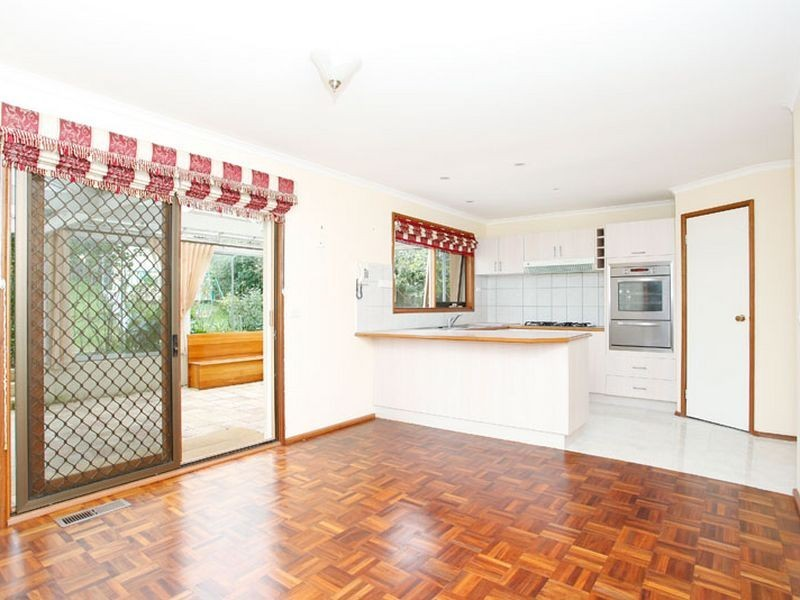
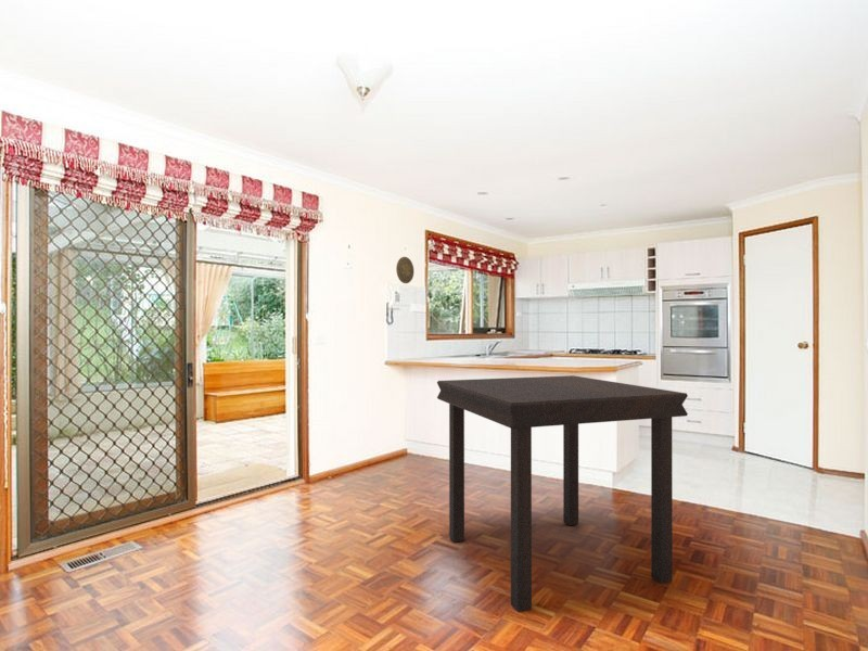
+ dining table (563, 472)
+ decorative plate (406, 269)
